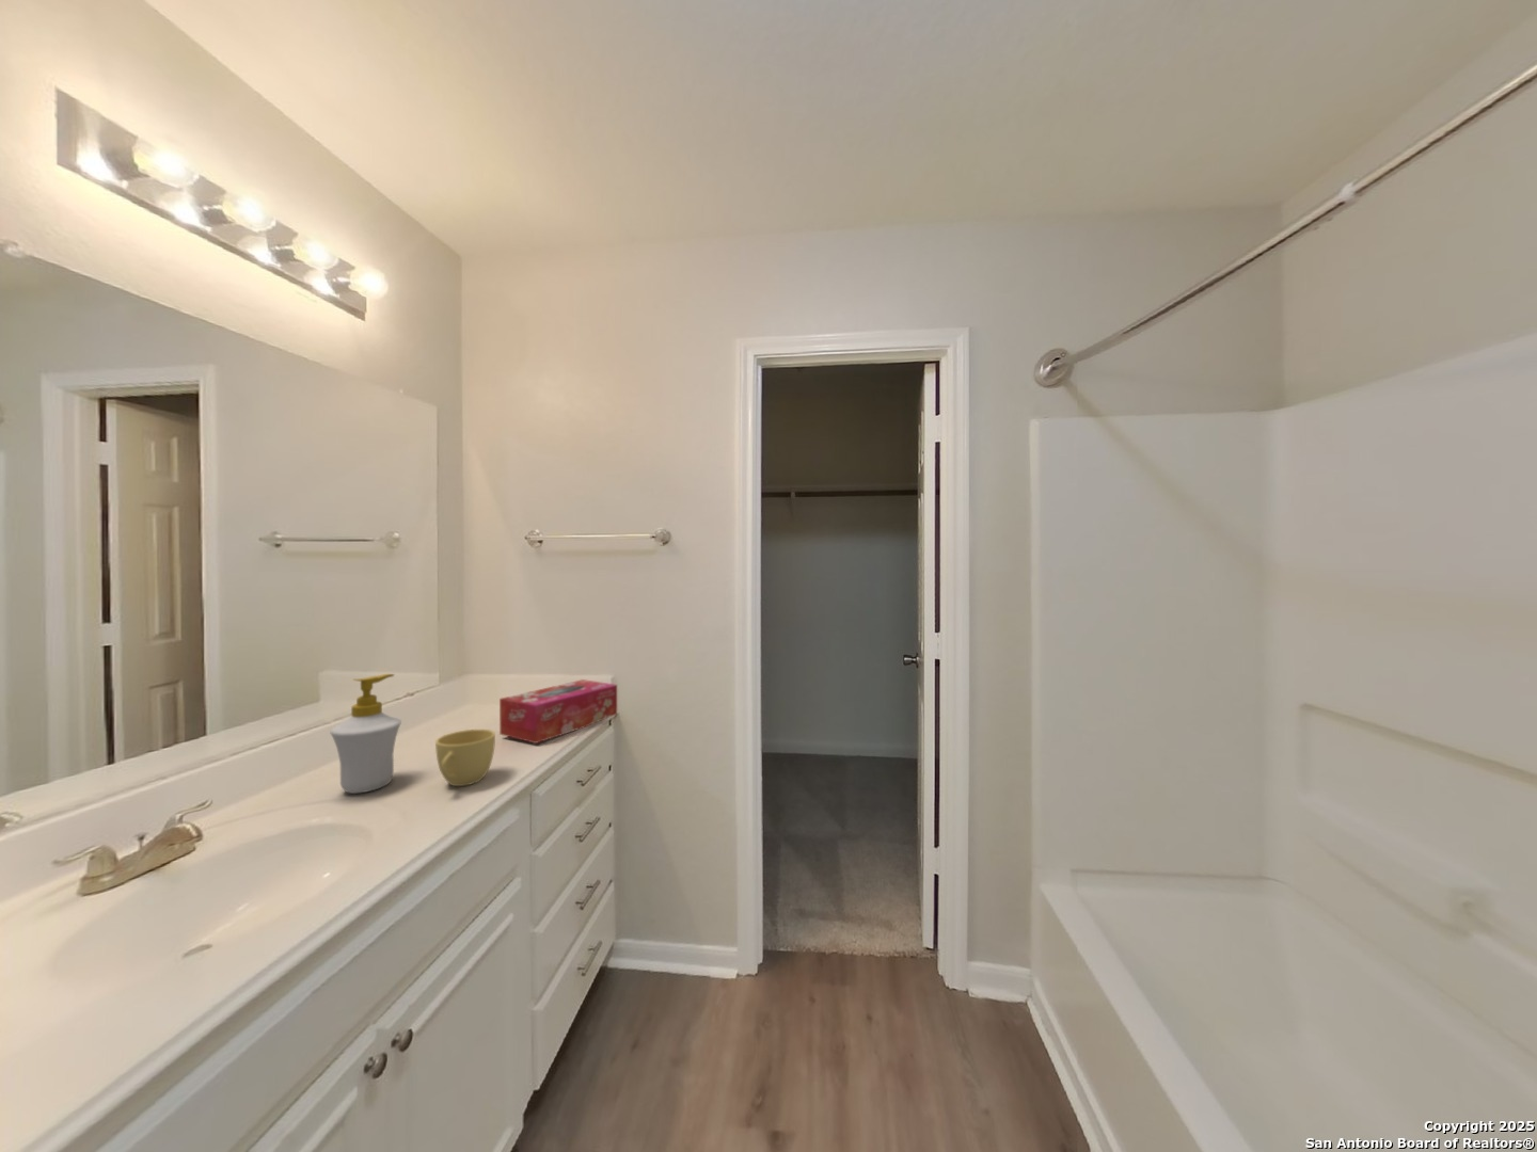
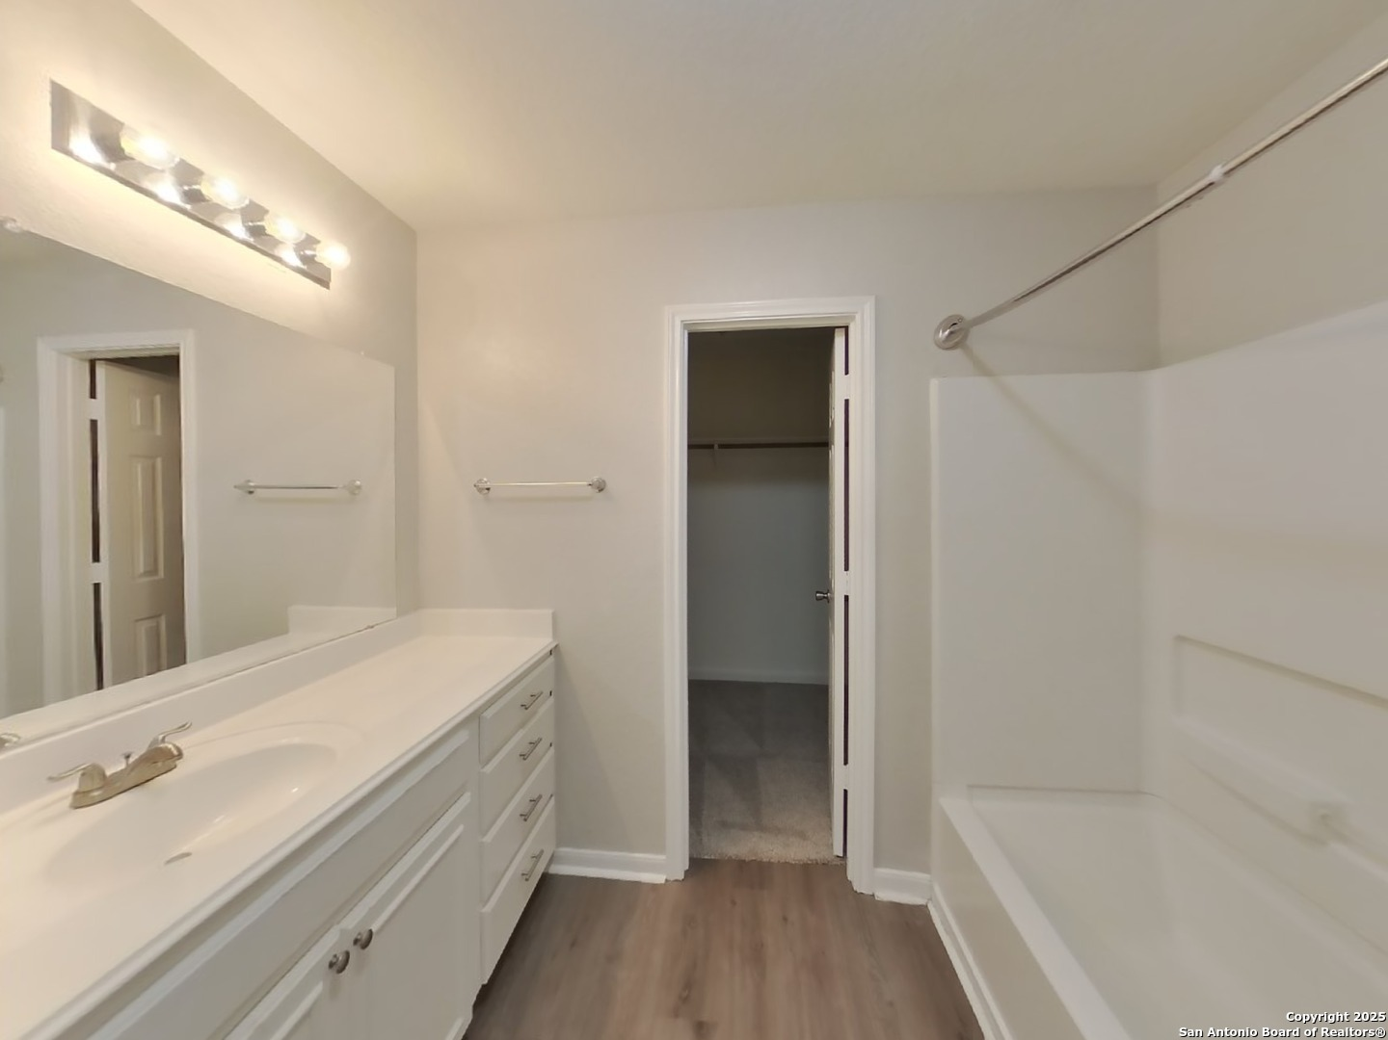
- cup (462, 760)
- tissue box (562, 707)
- soap bottle (367, 732)
